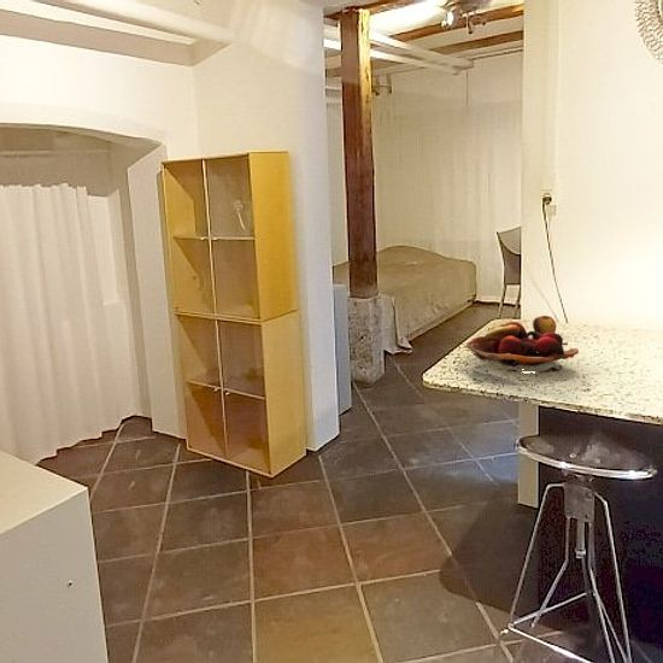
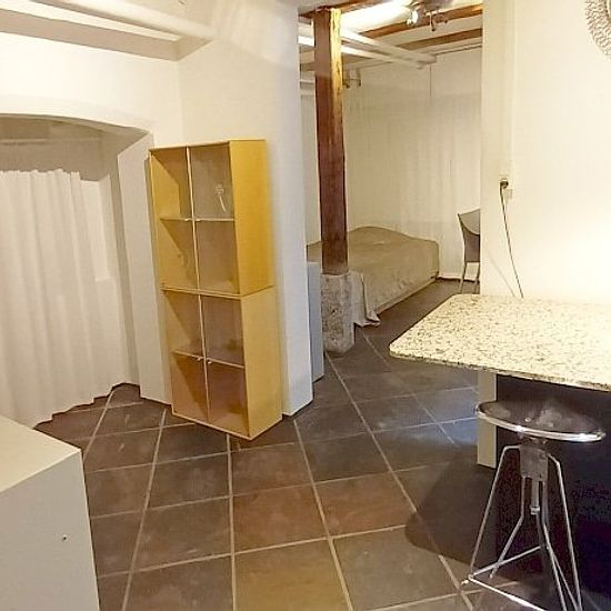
- apple (544, 327)
- fruit basket (517, 345)
